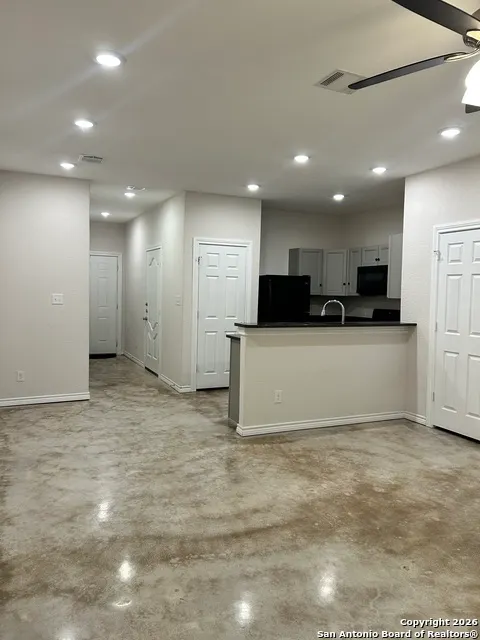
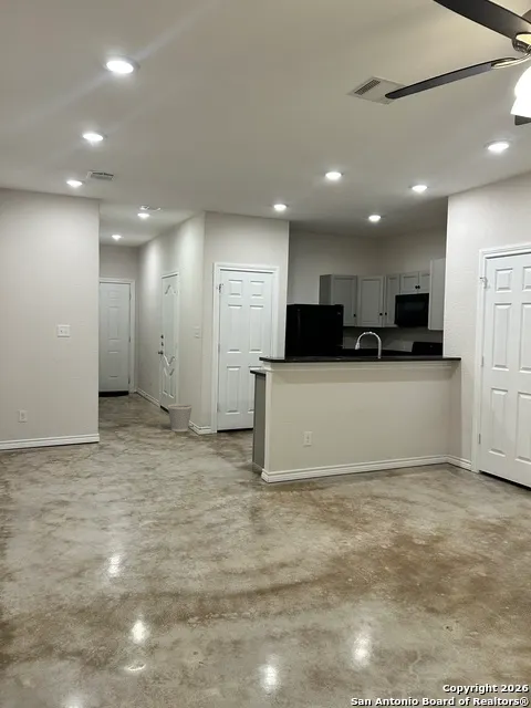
+ wastebasket (179, 417)
